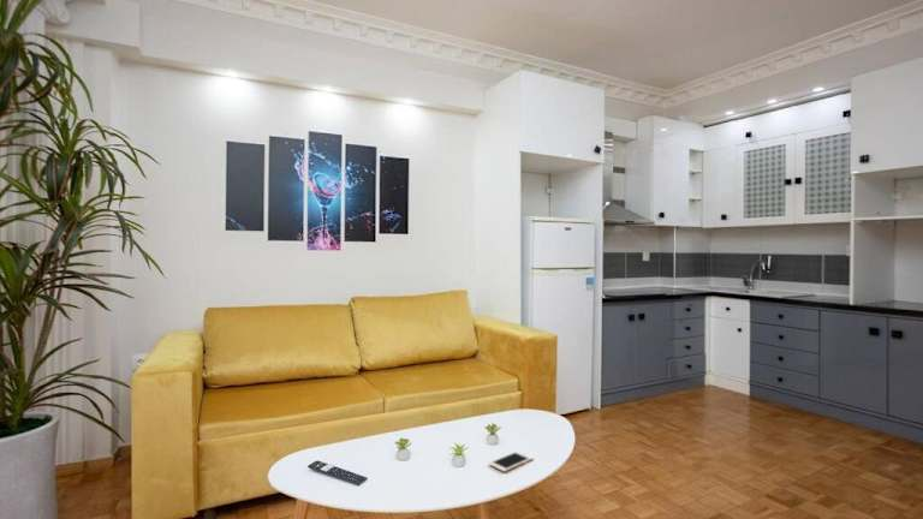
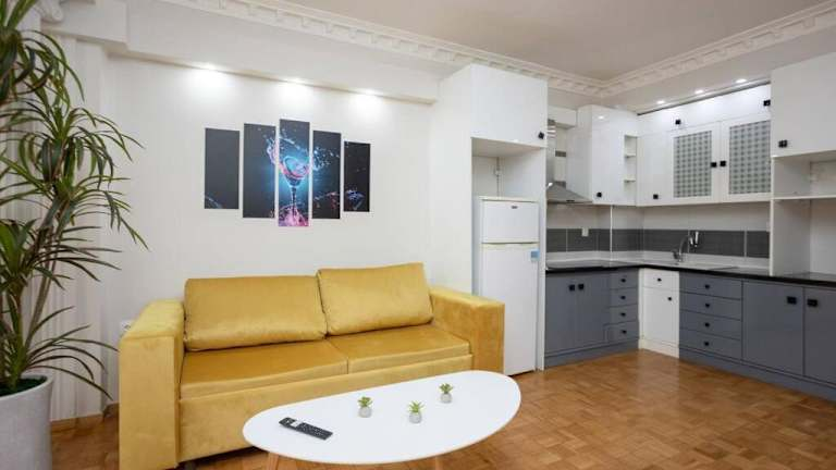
- cell phone (511, 460)
